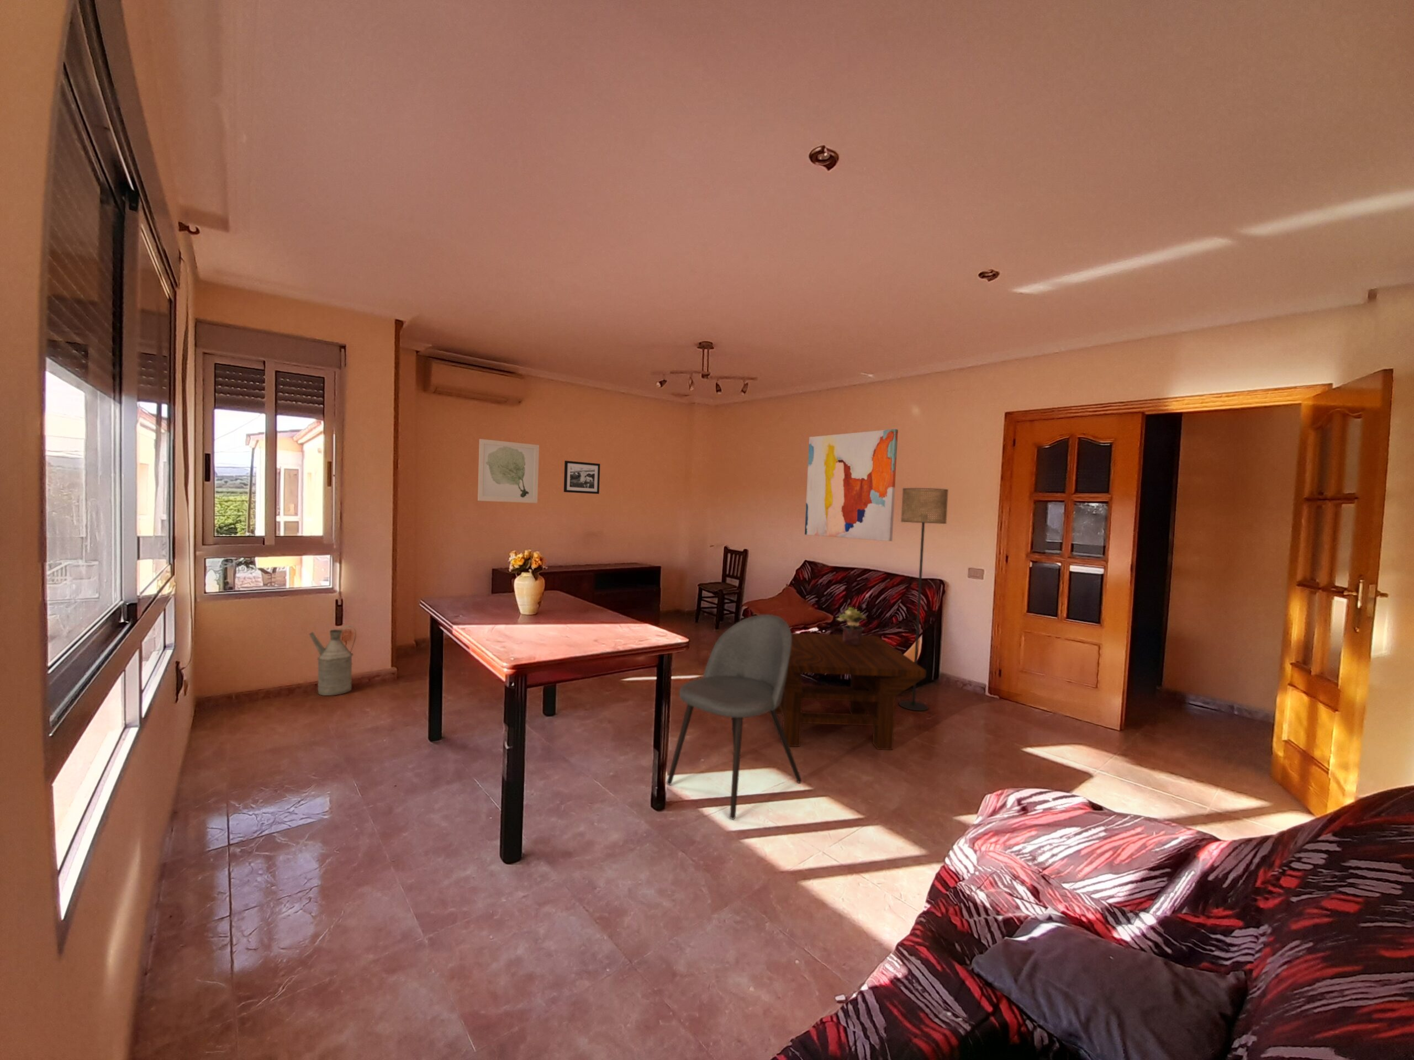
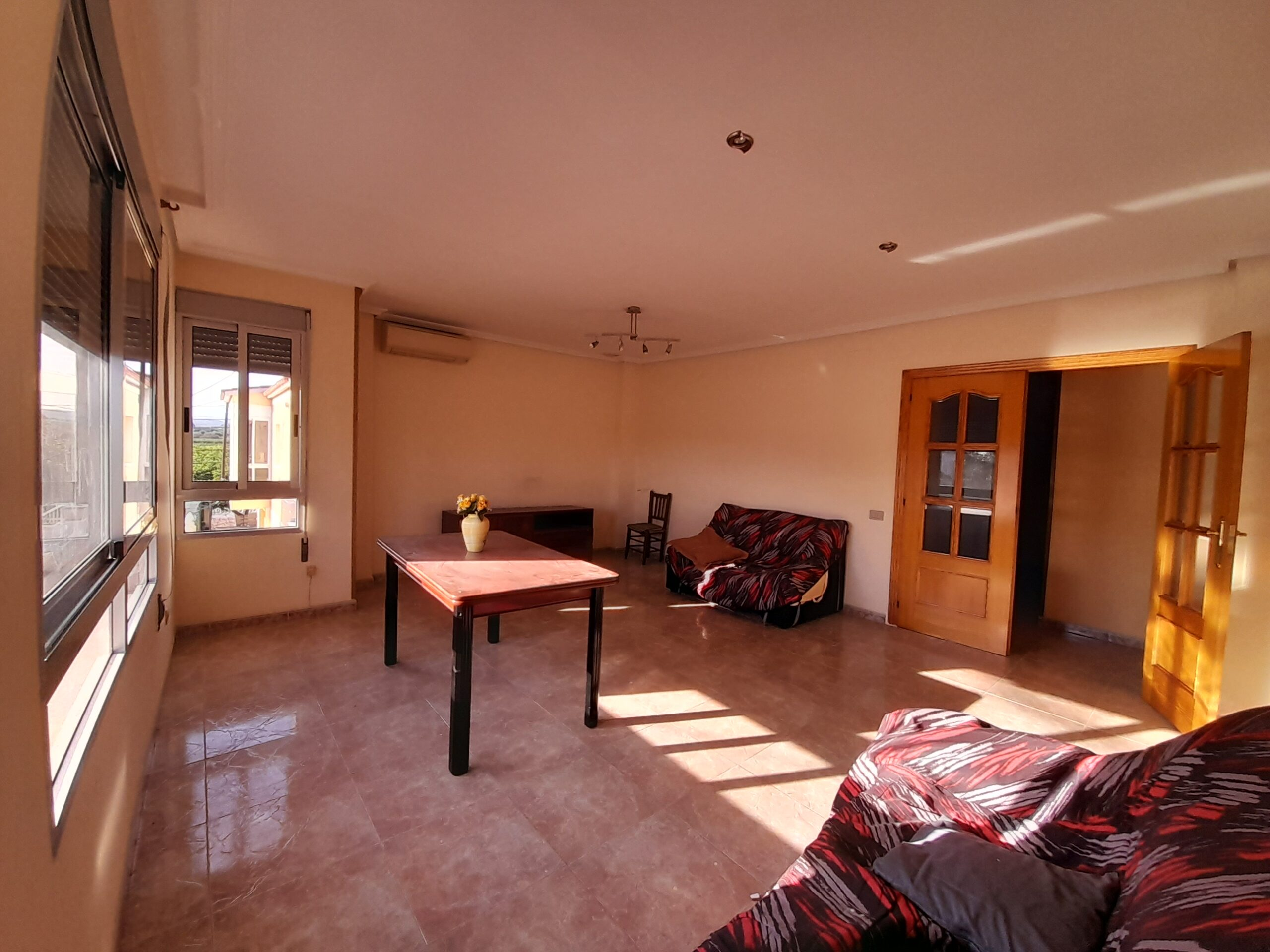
- dining chair (738, 703)
- picture frame (582, 478)
- wall art (848, 485)
- coffee table (828, 688)
- wall art (509, 472)
- potted plant (850, 625)
- watering can (333, 659)
- floor lamp (920, 598)
